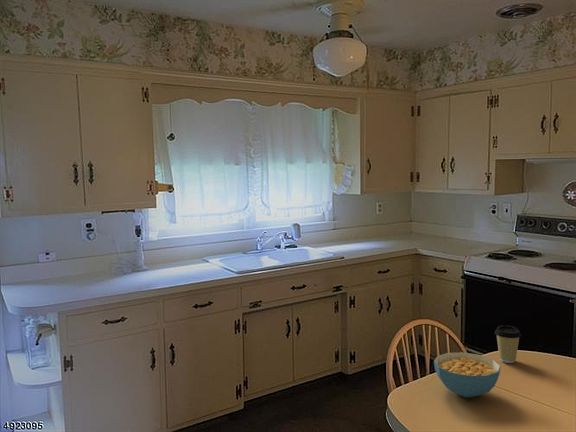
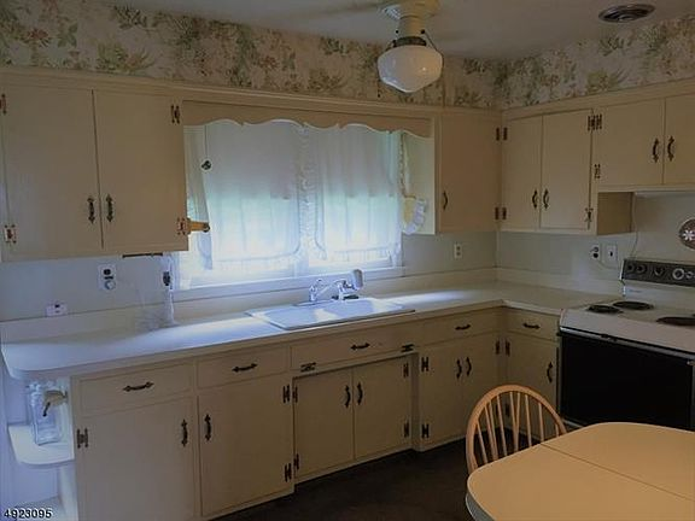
- coffee cup (507, 344)
- cereal bowl (466, 378)
